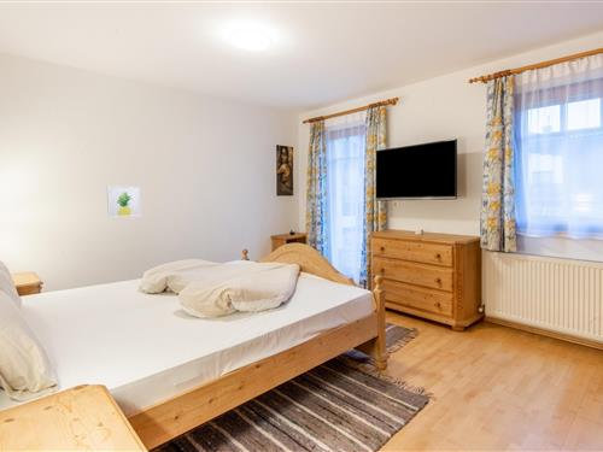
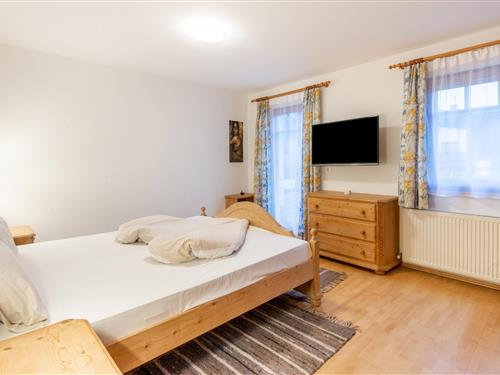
- wall art (124, 201)
